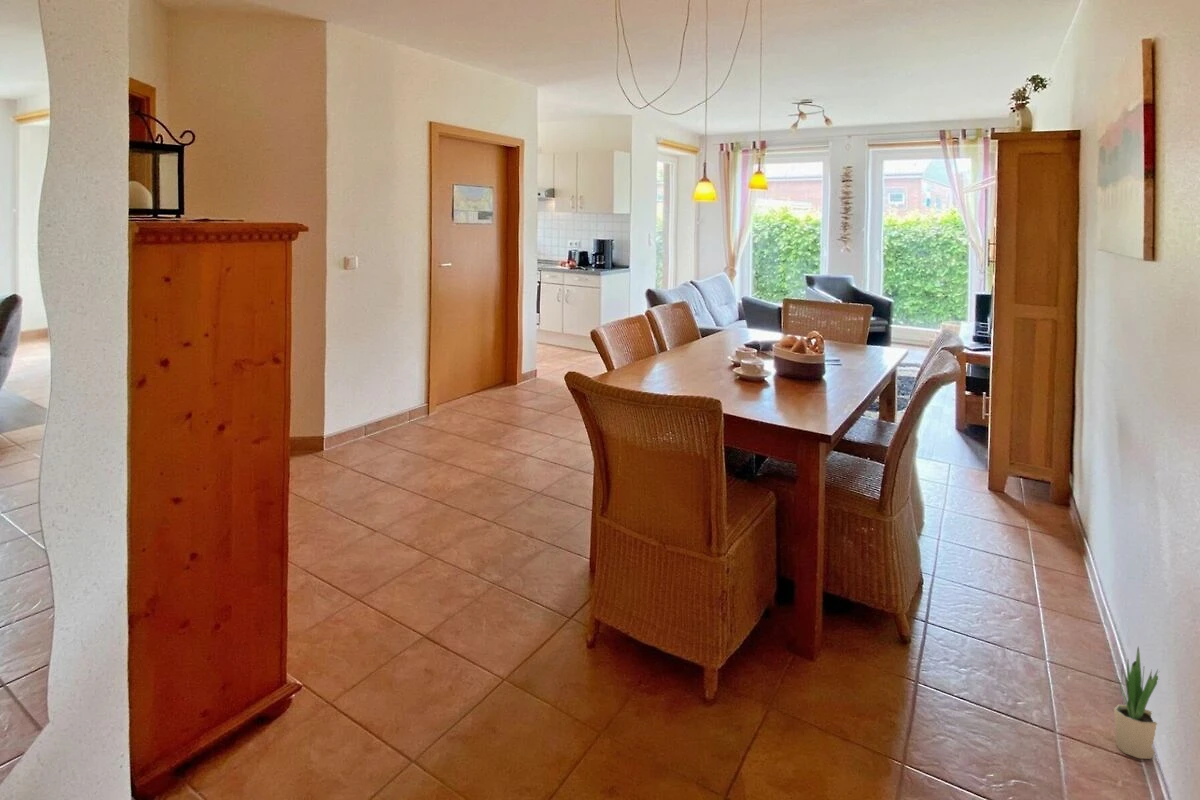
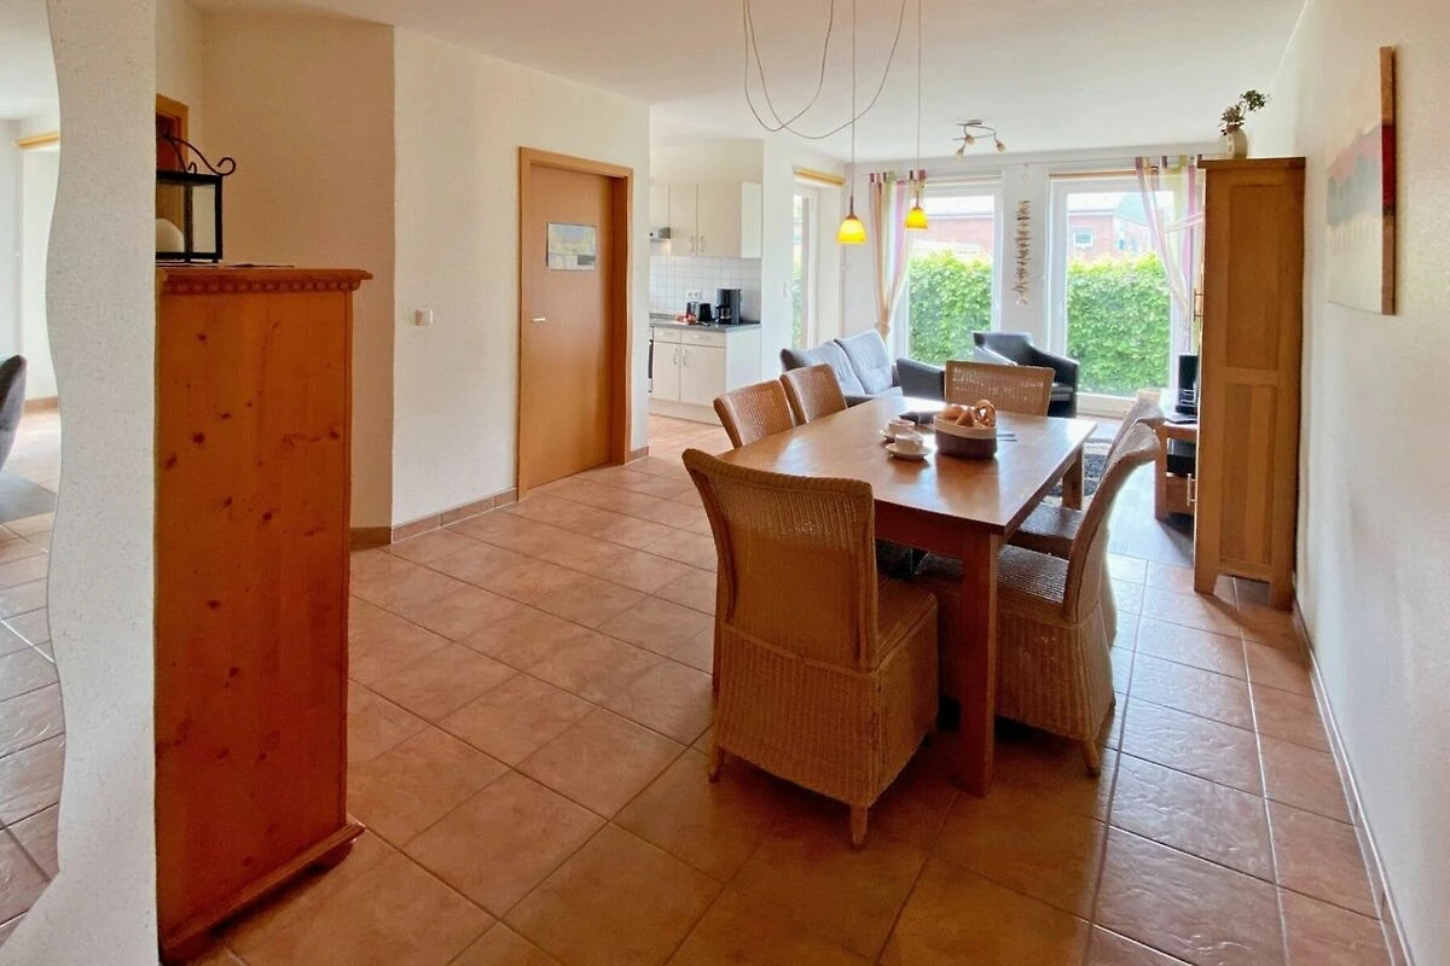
- potted plant (1138, 700)
